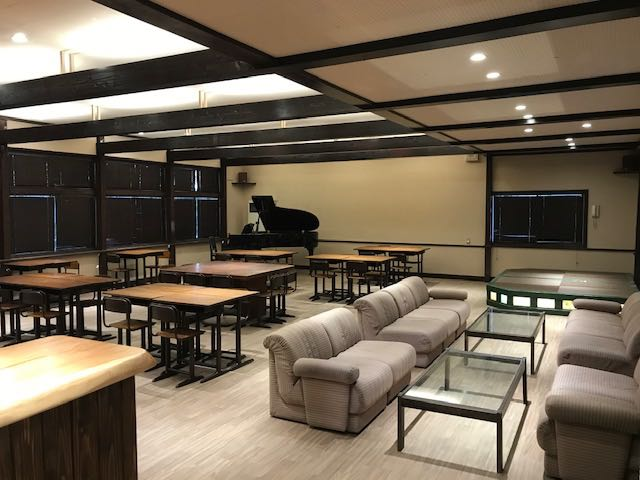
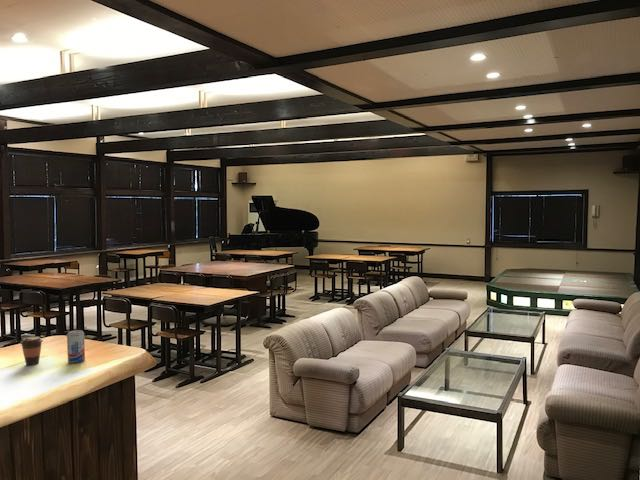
+ coffee cup (32, 350)
+ beverage can (76, 346)
